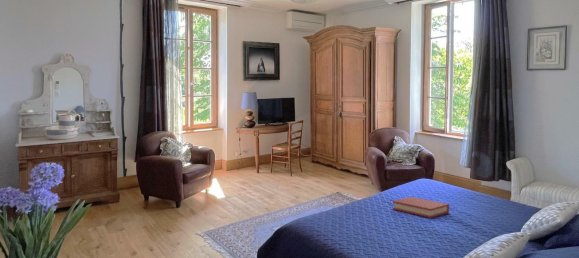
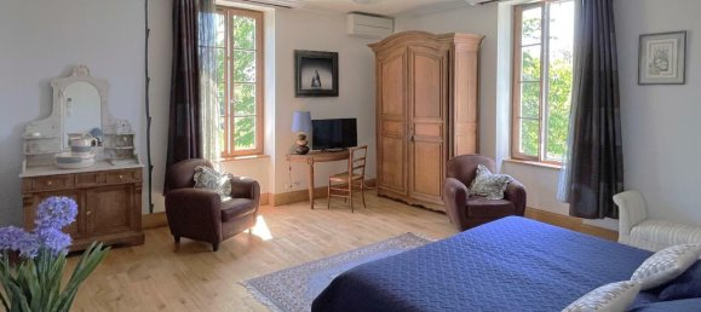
- hardback book (420, 206)
